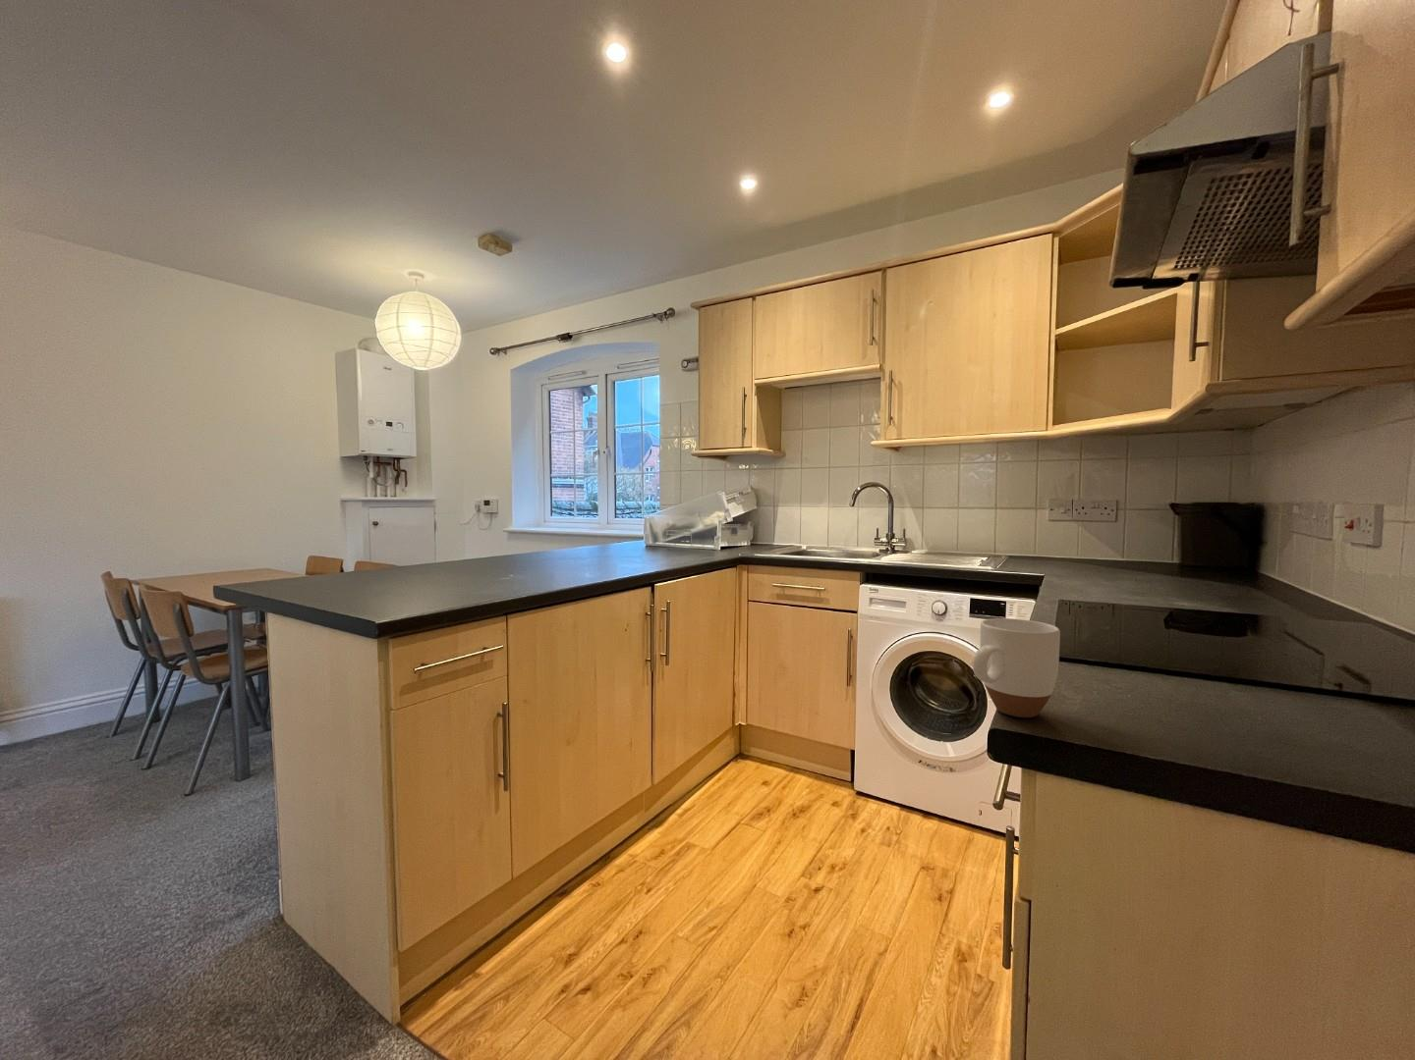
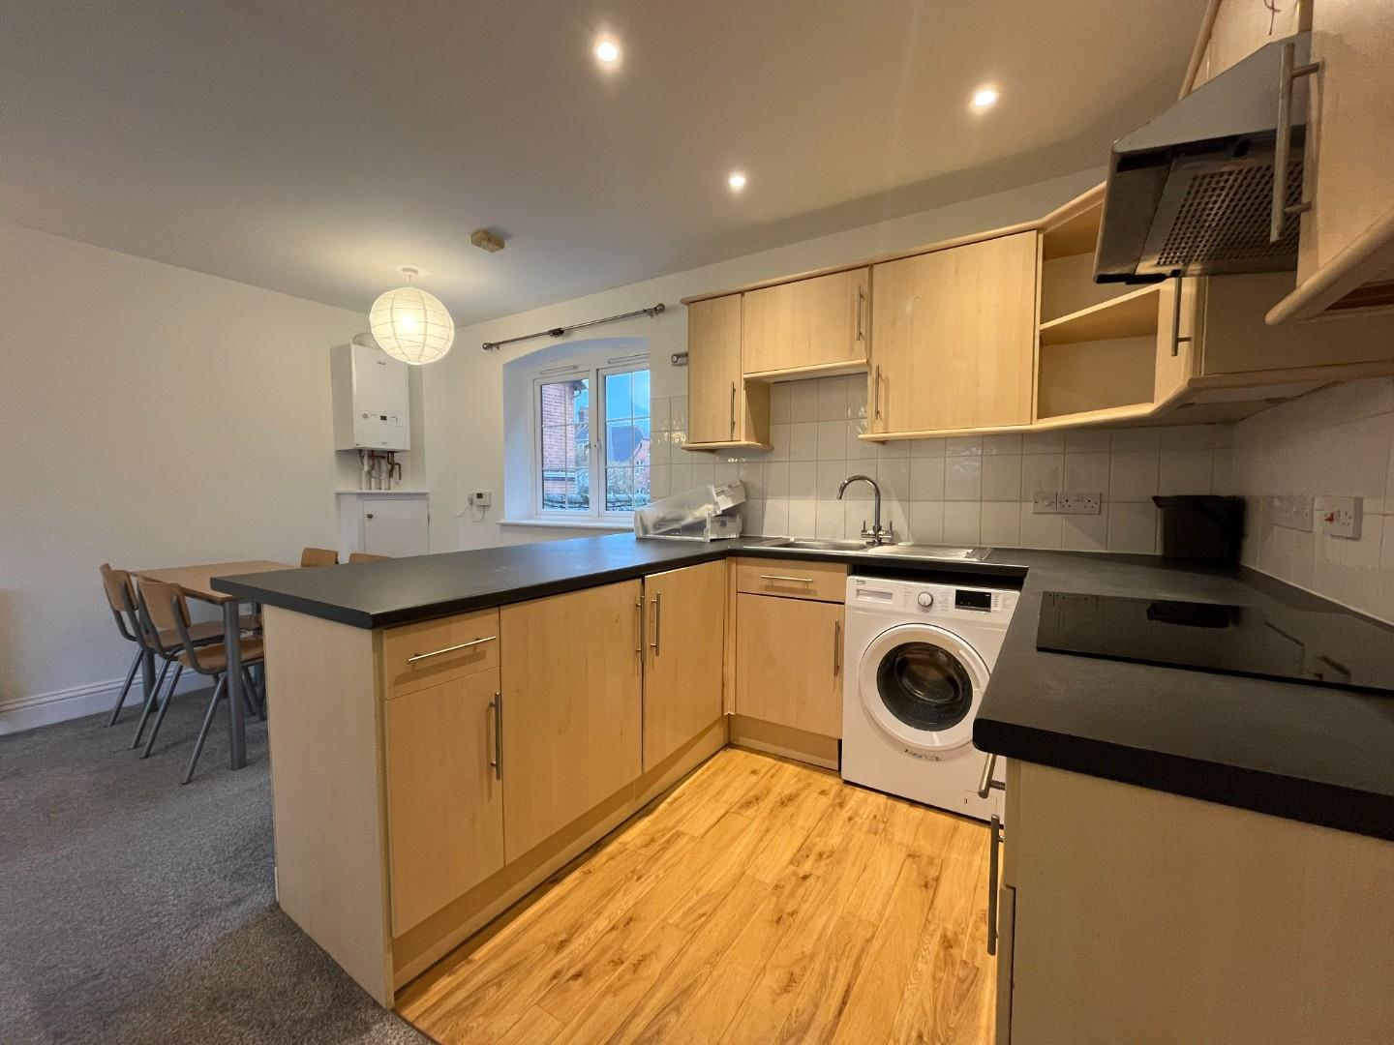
- mug (1008, 670)
